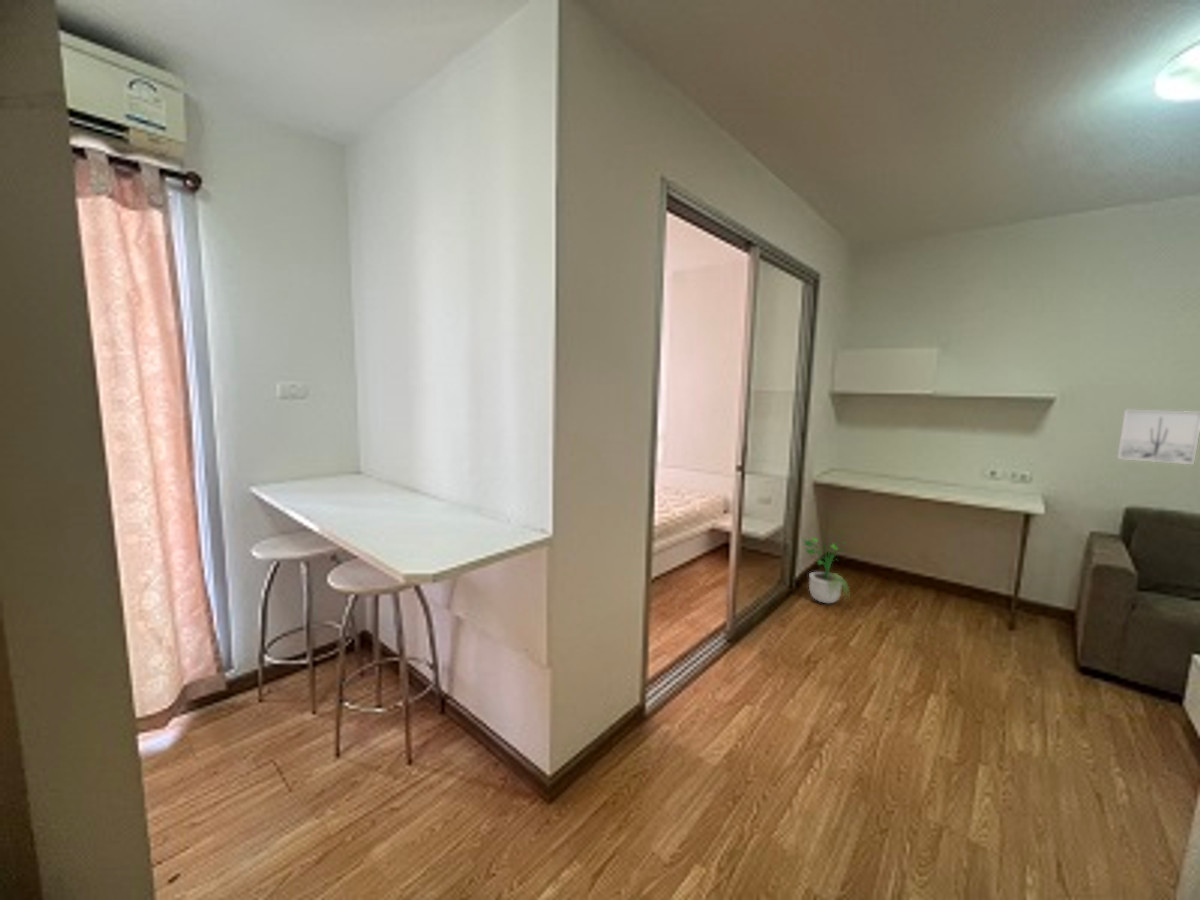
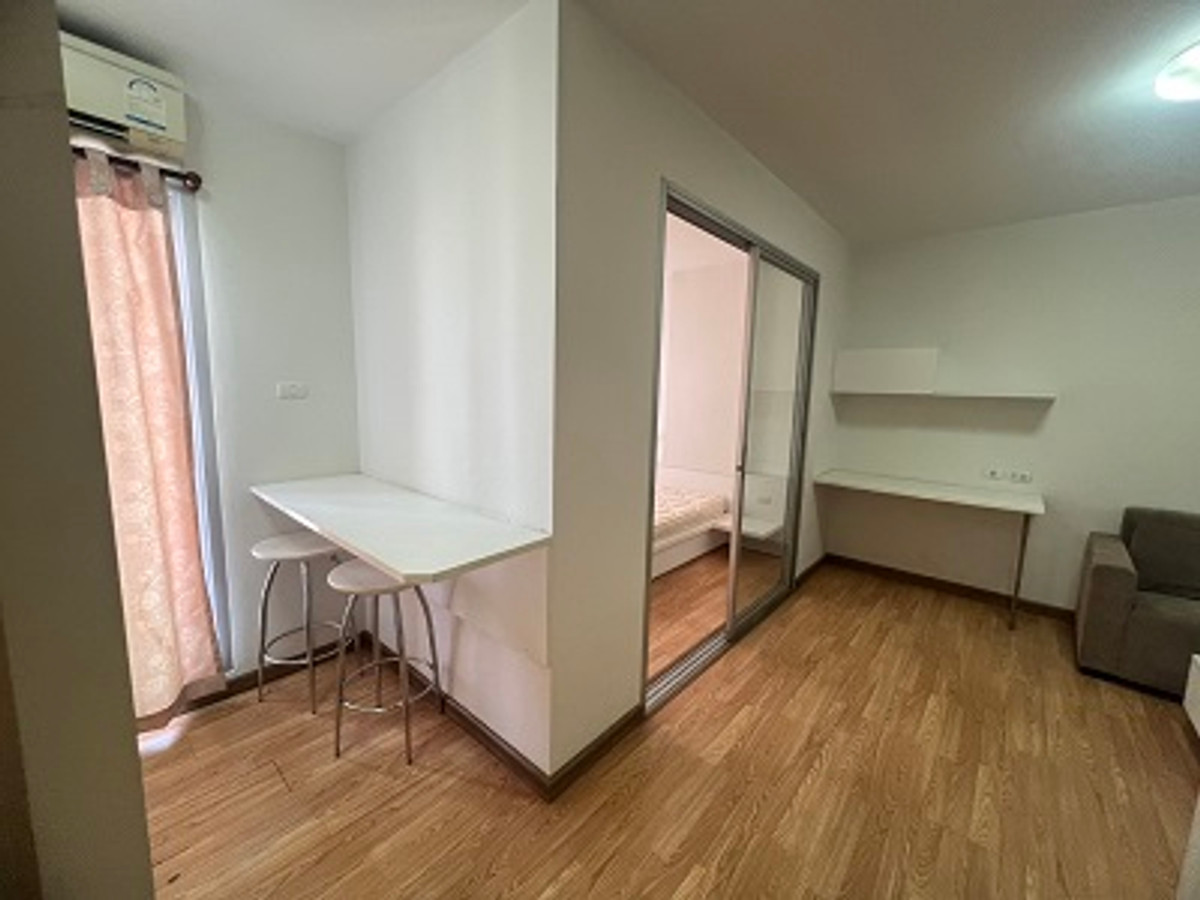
- potted plant (829, 558)
- wall art (1158, 436)
